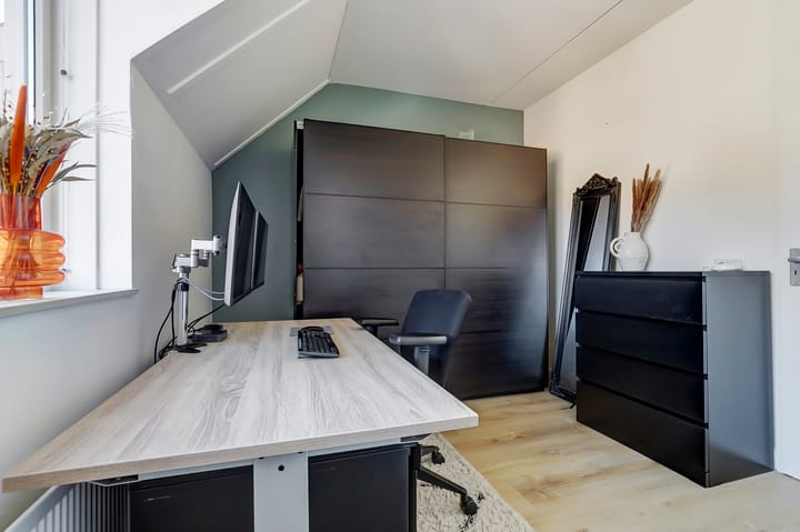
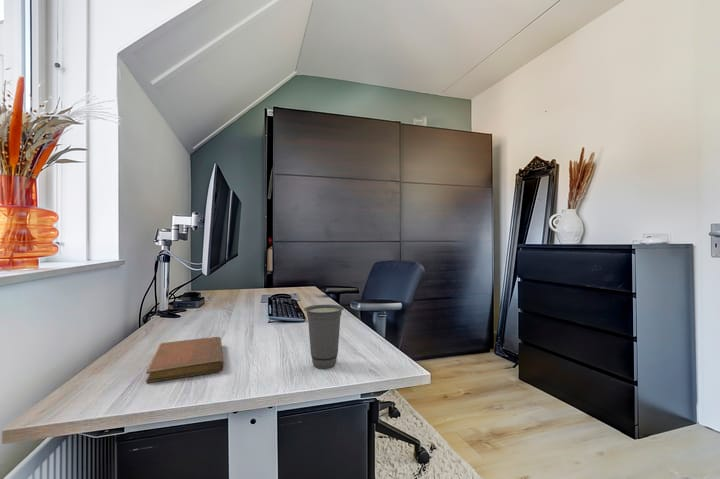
+ notebook (189, 355)
+ cup (324, 336)
